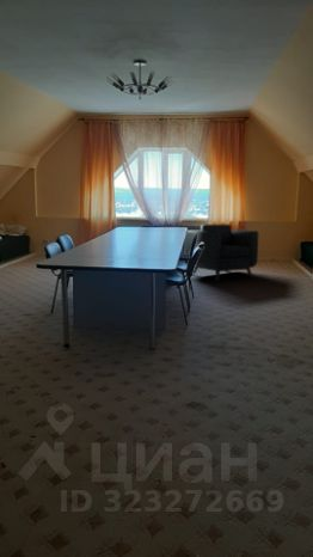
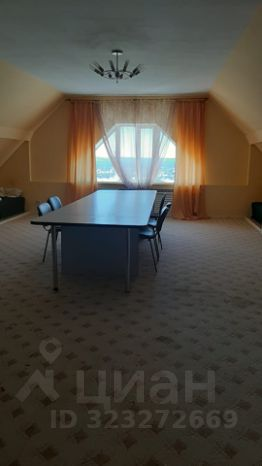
- armchair (222, 250)
